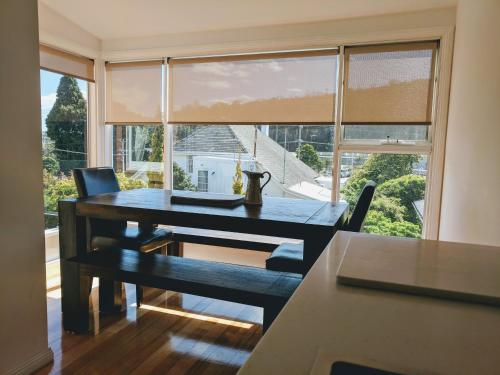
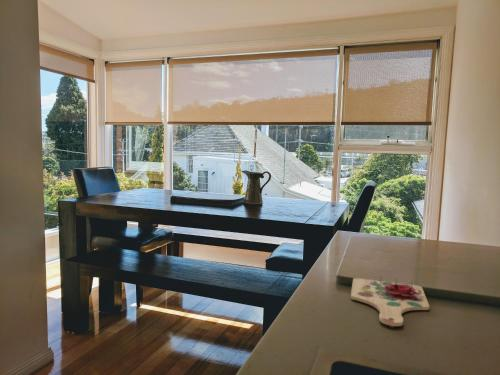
+ cutting board (389, 296)
